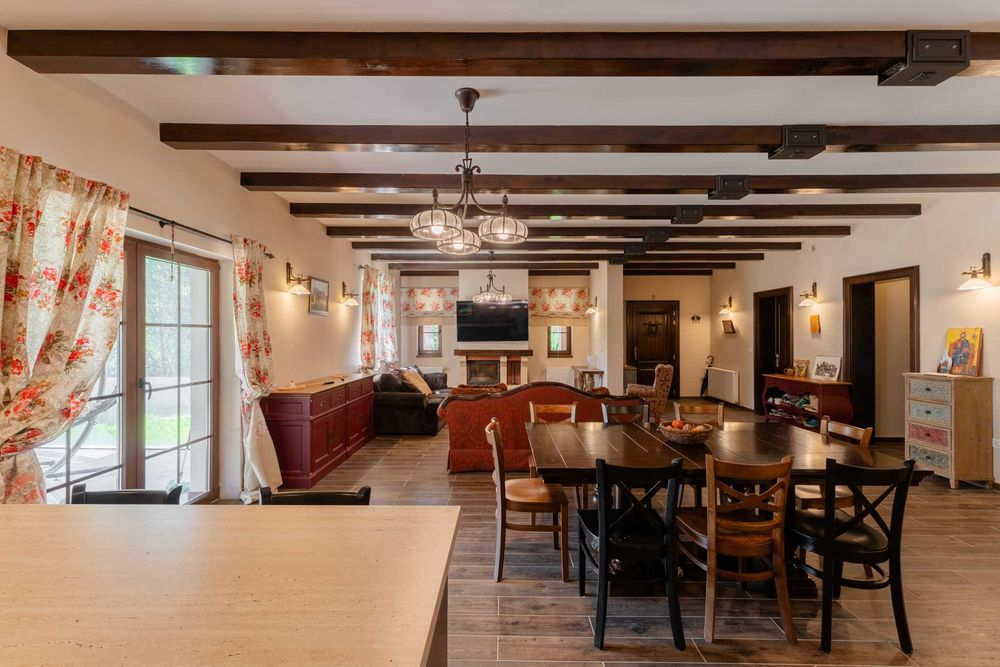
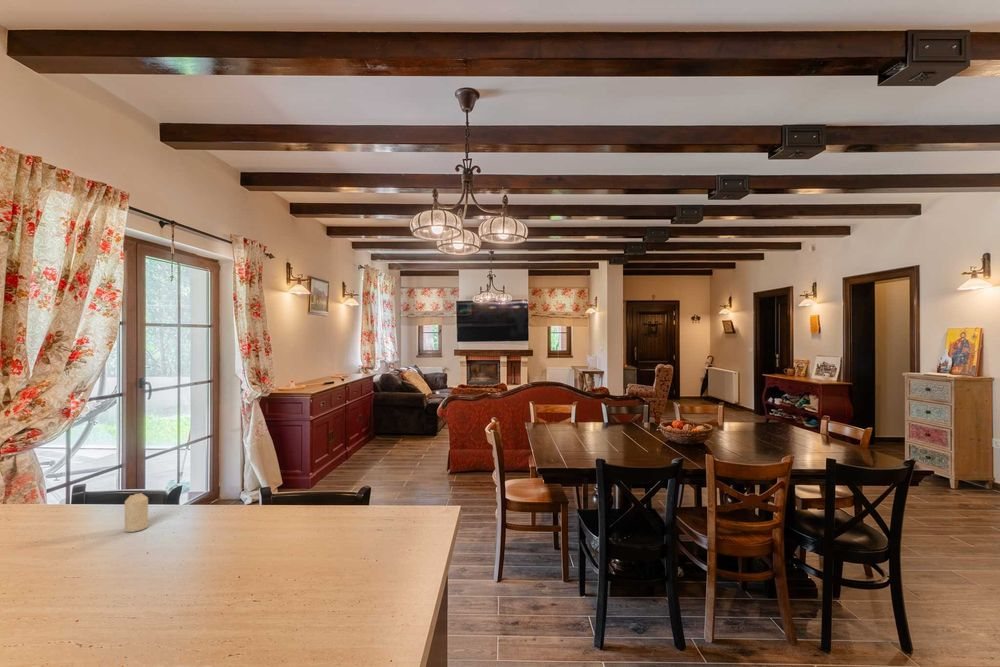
+ candle (136, 511)
